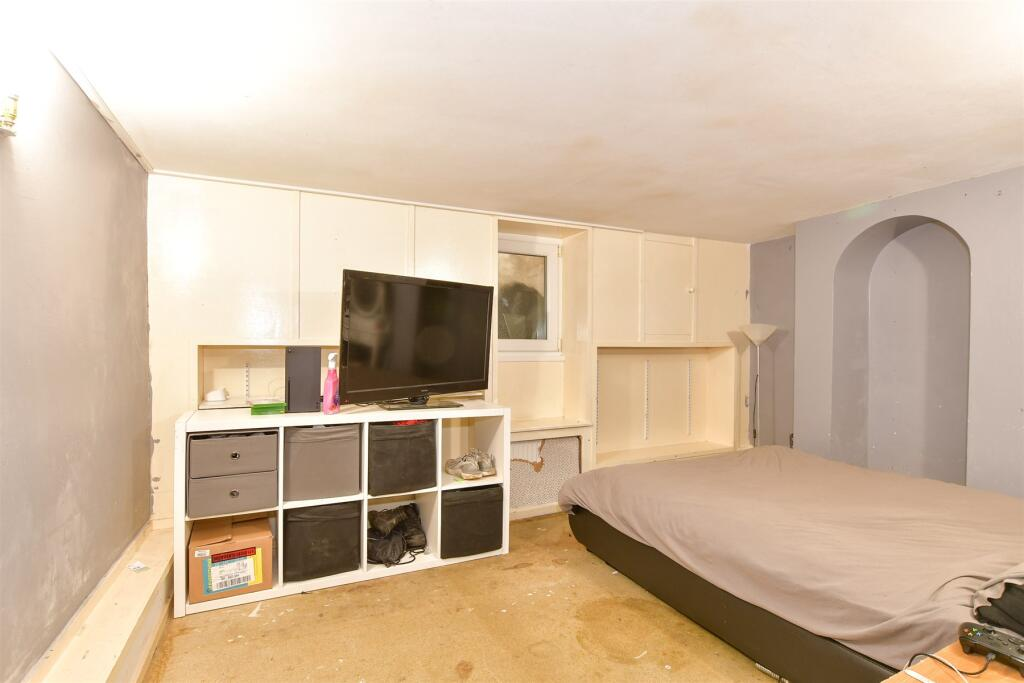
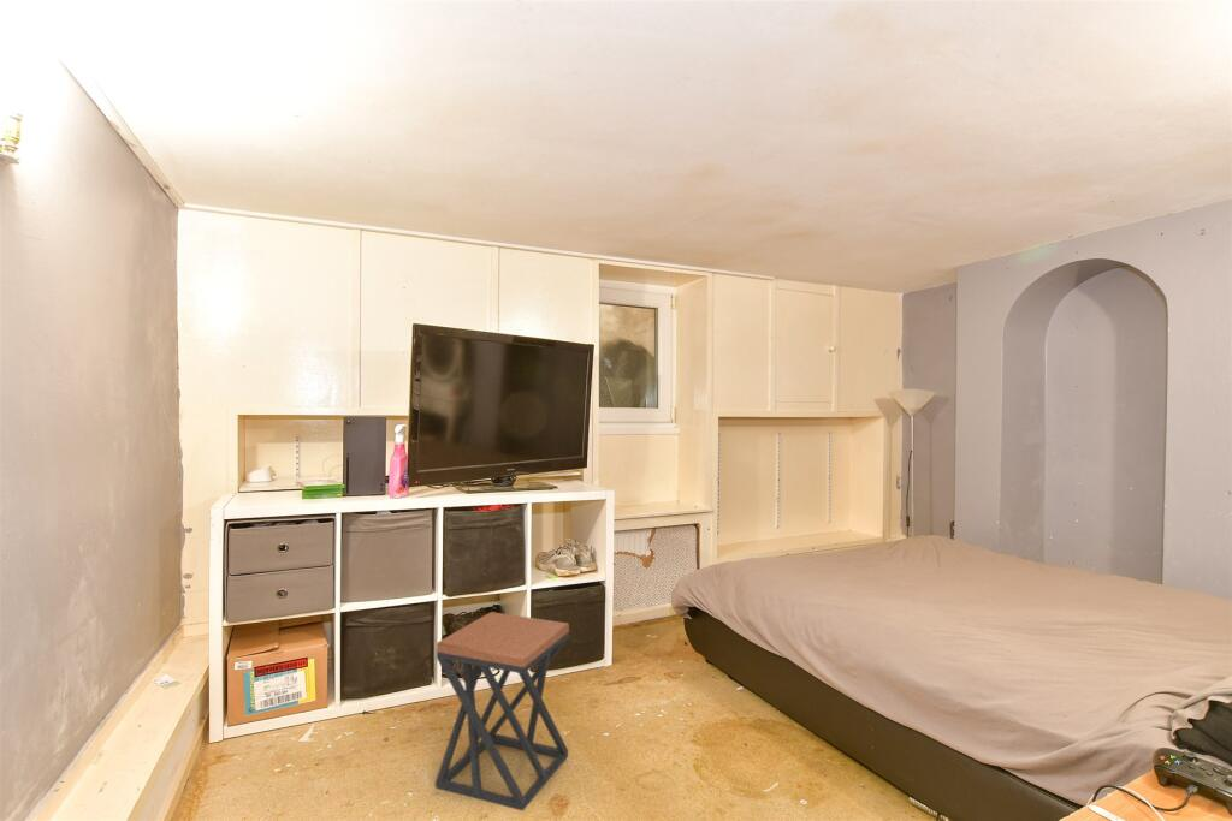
+ stool (504, 701)
